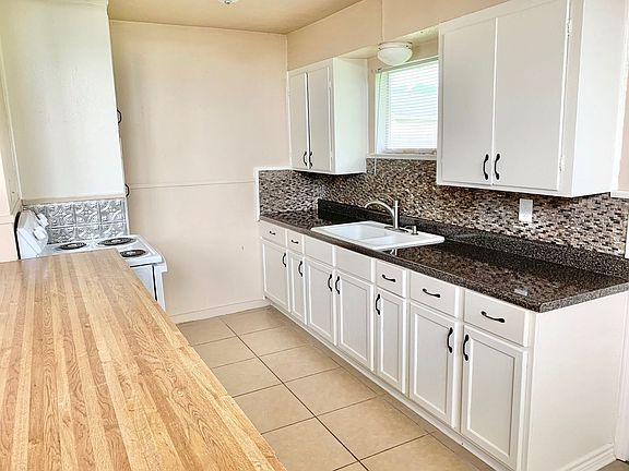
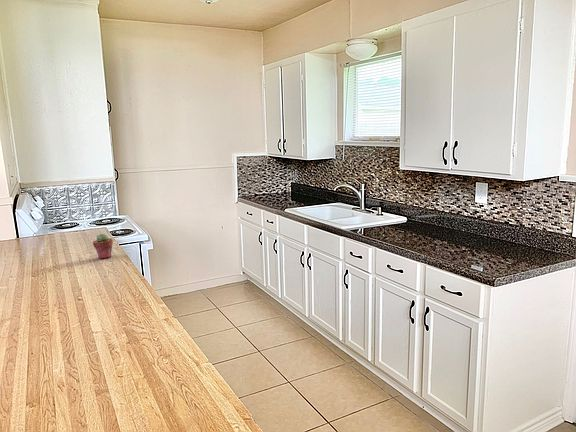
+ potted succulent (103, 245)
